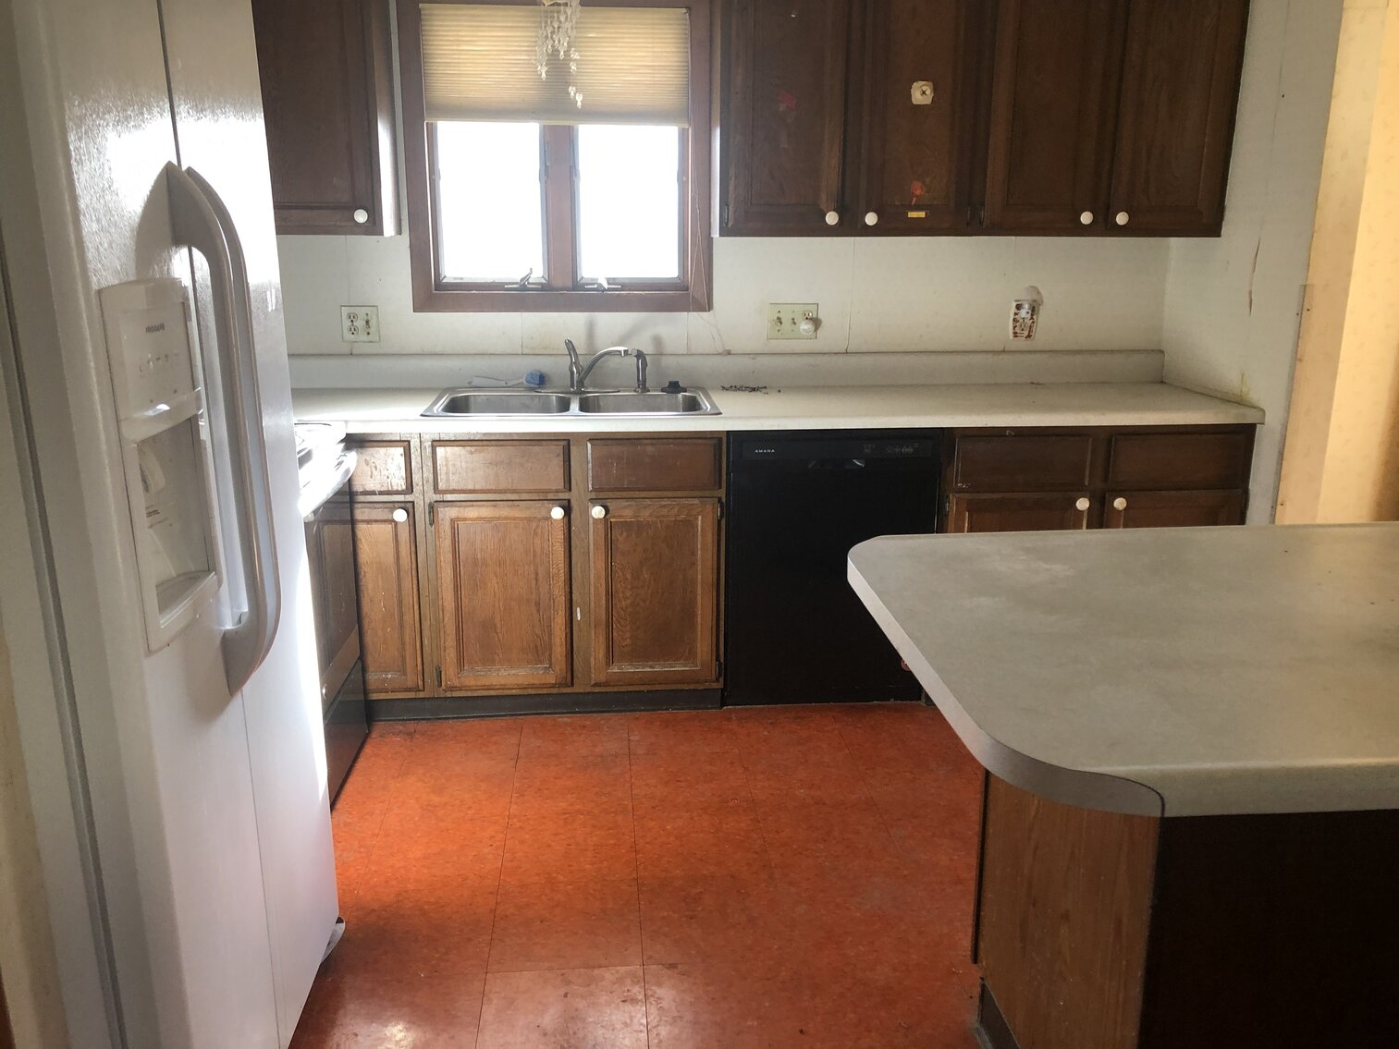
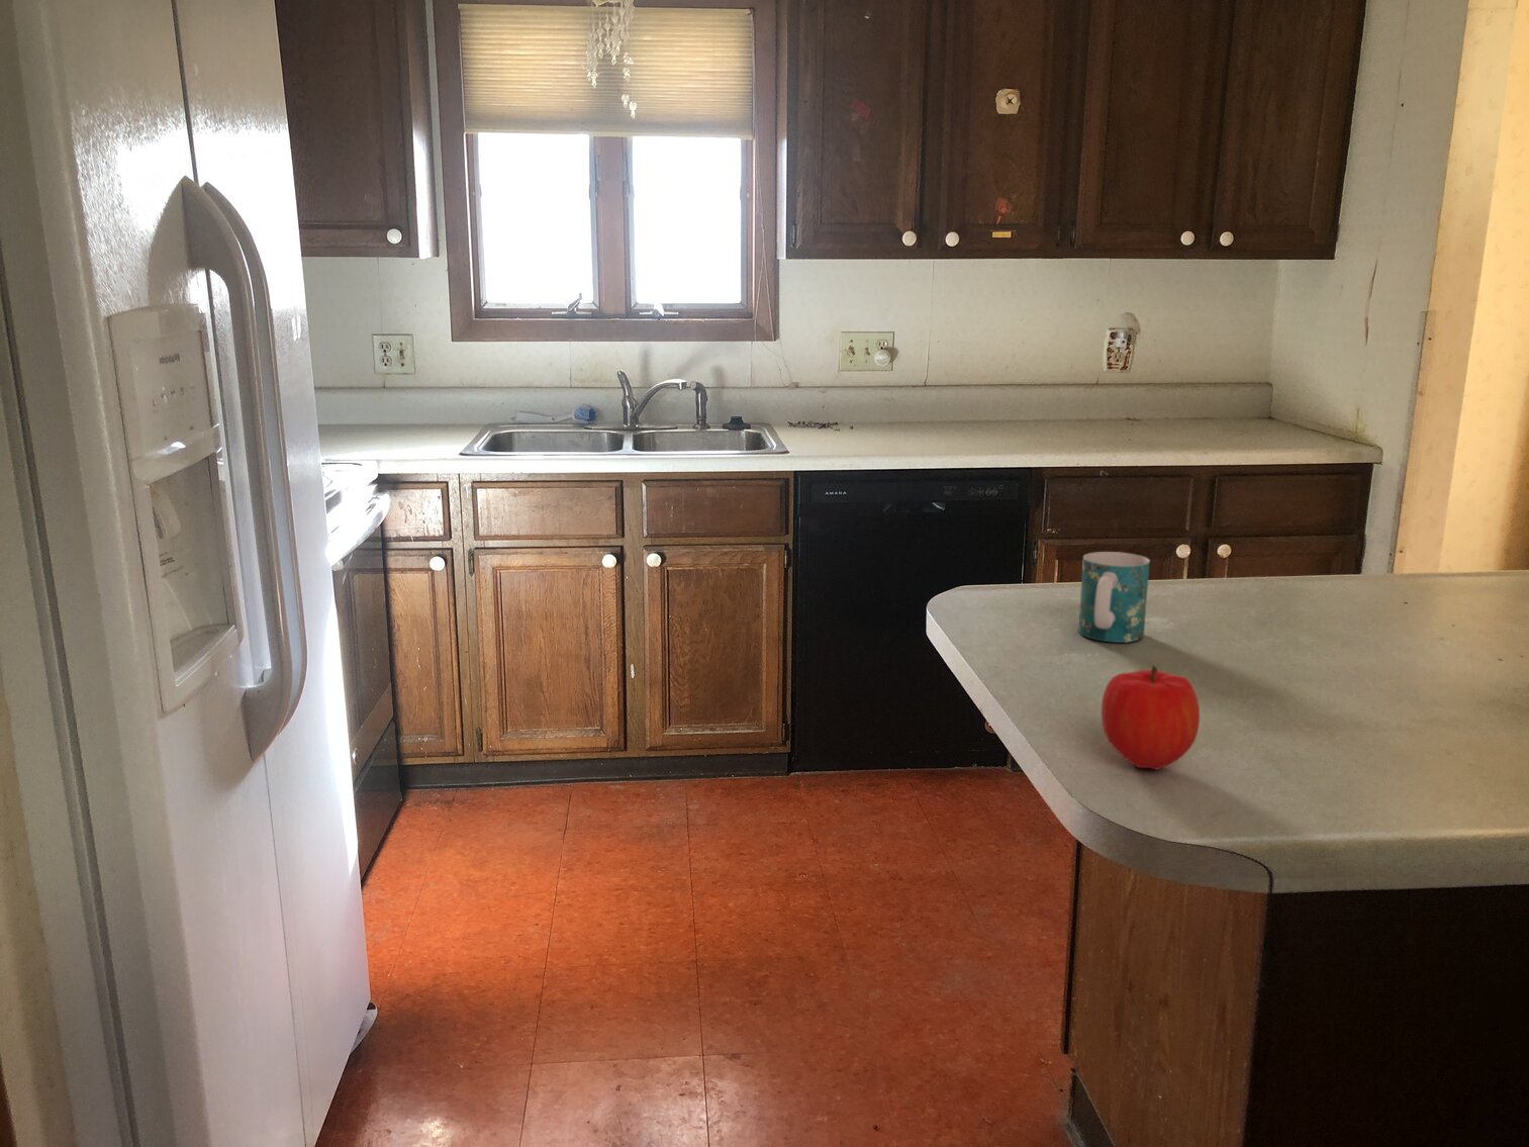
+ mug (1111, 599)
+ fruit (1149, 714)
